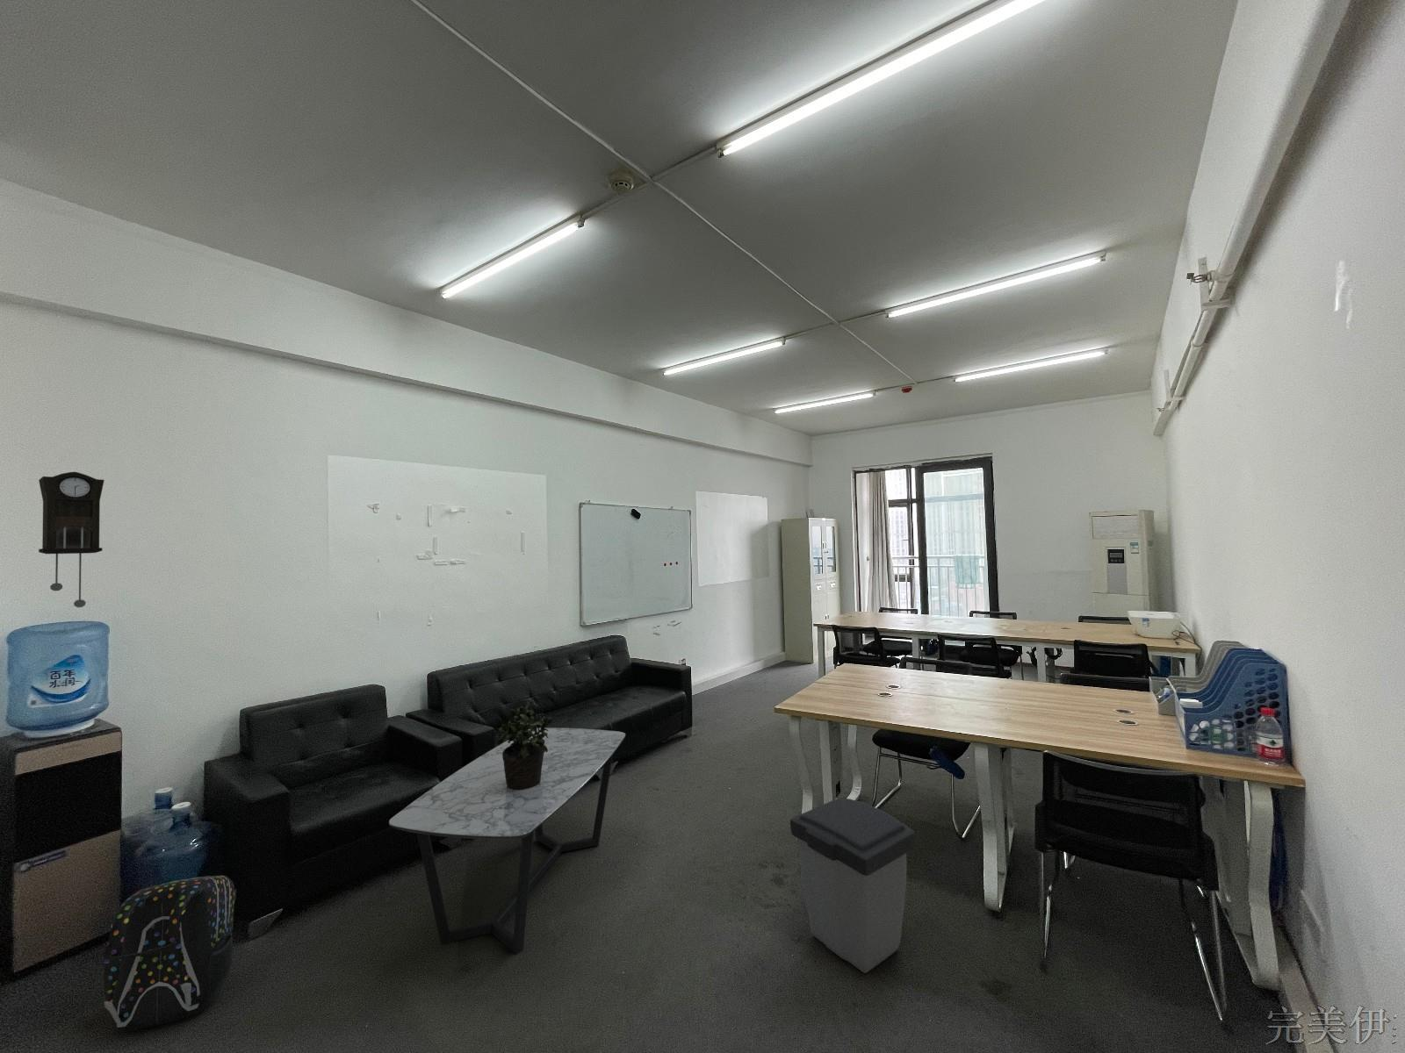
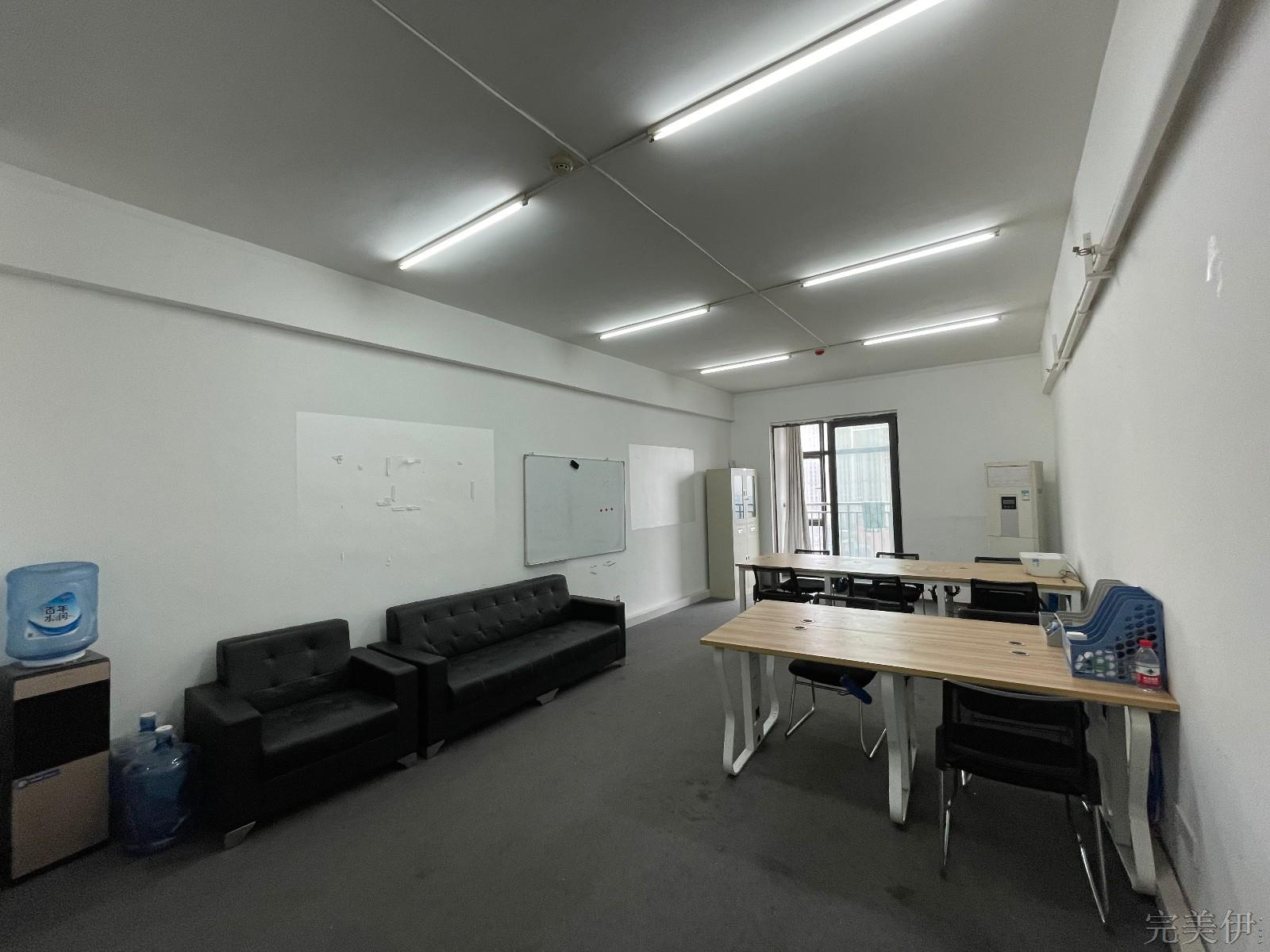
- potted plant (525, 742)
- backpack (174, 942)
- coffee table (529, 827)
- pendulum clock (71, 541)
- trash can (851, 879)
